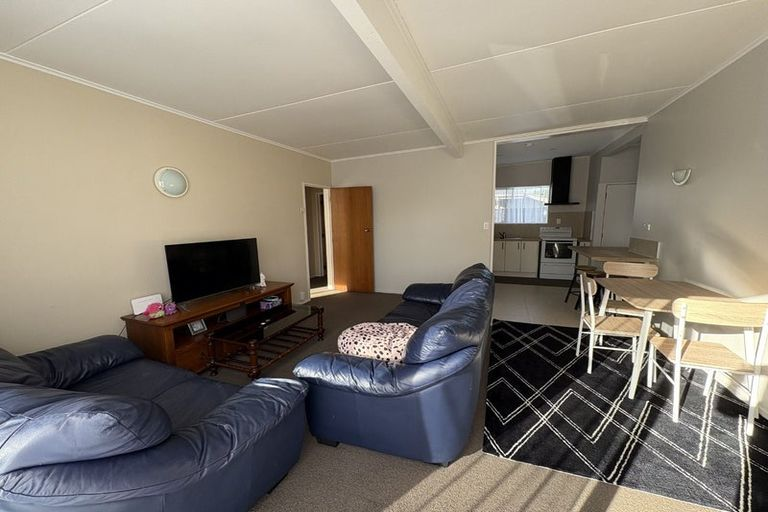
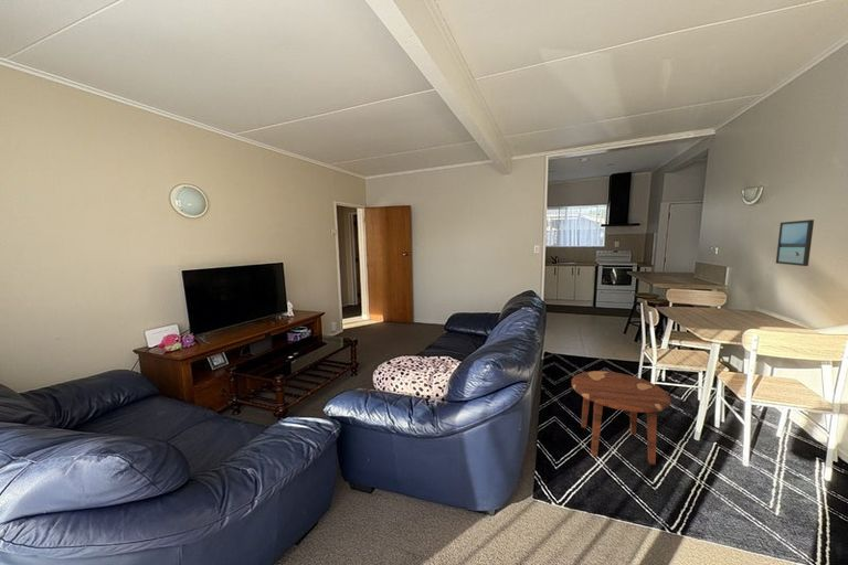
+ side table (615, 408)
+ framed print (793, 243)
